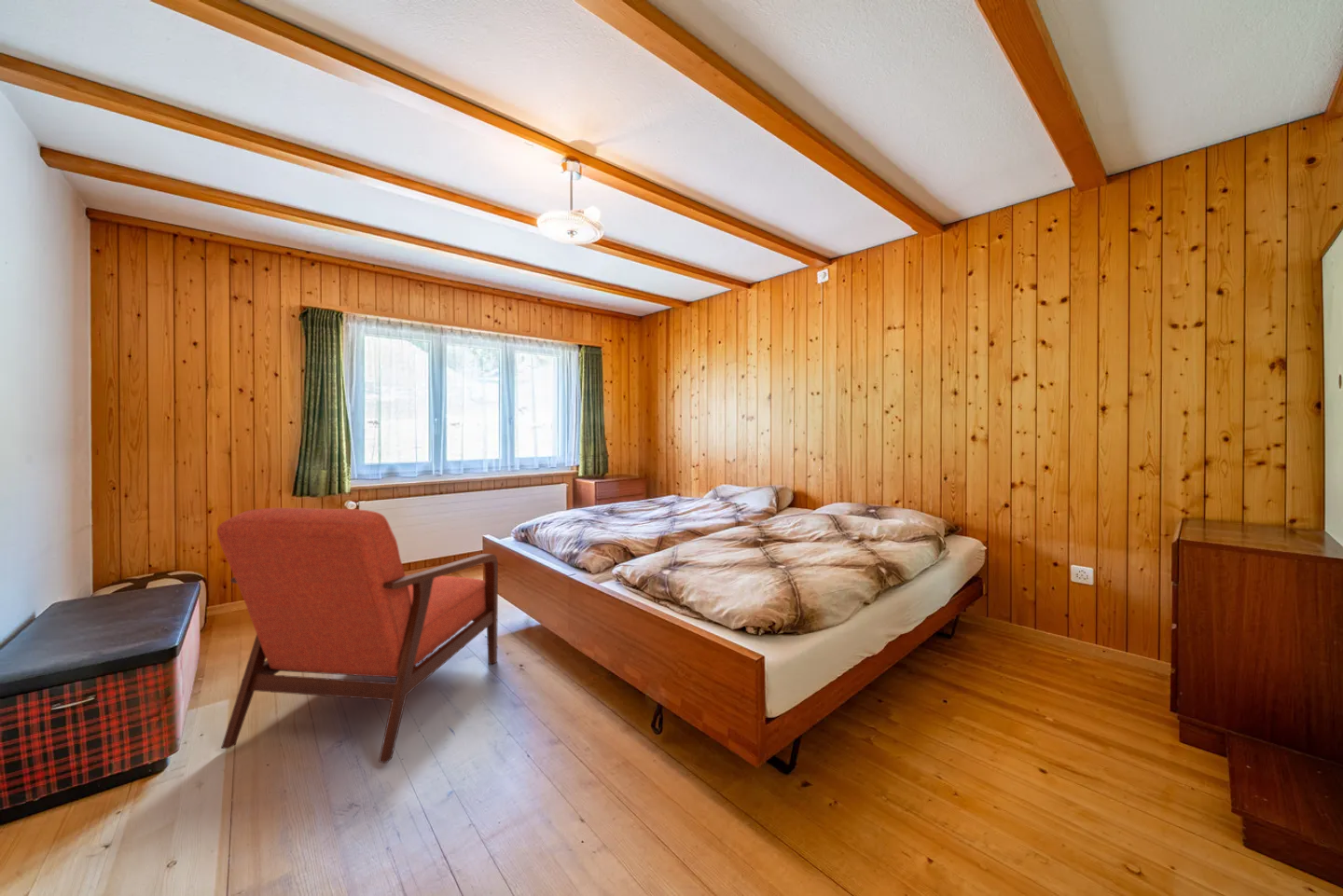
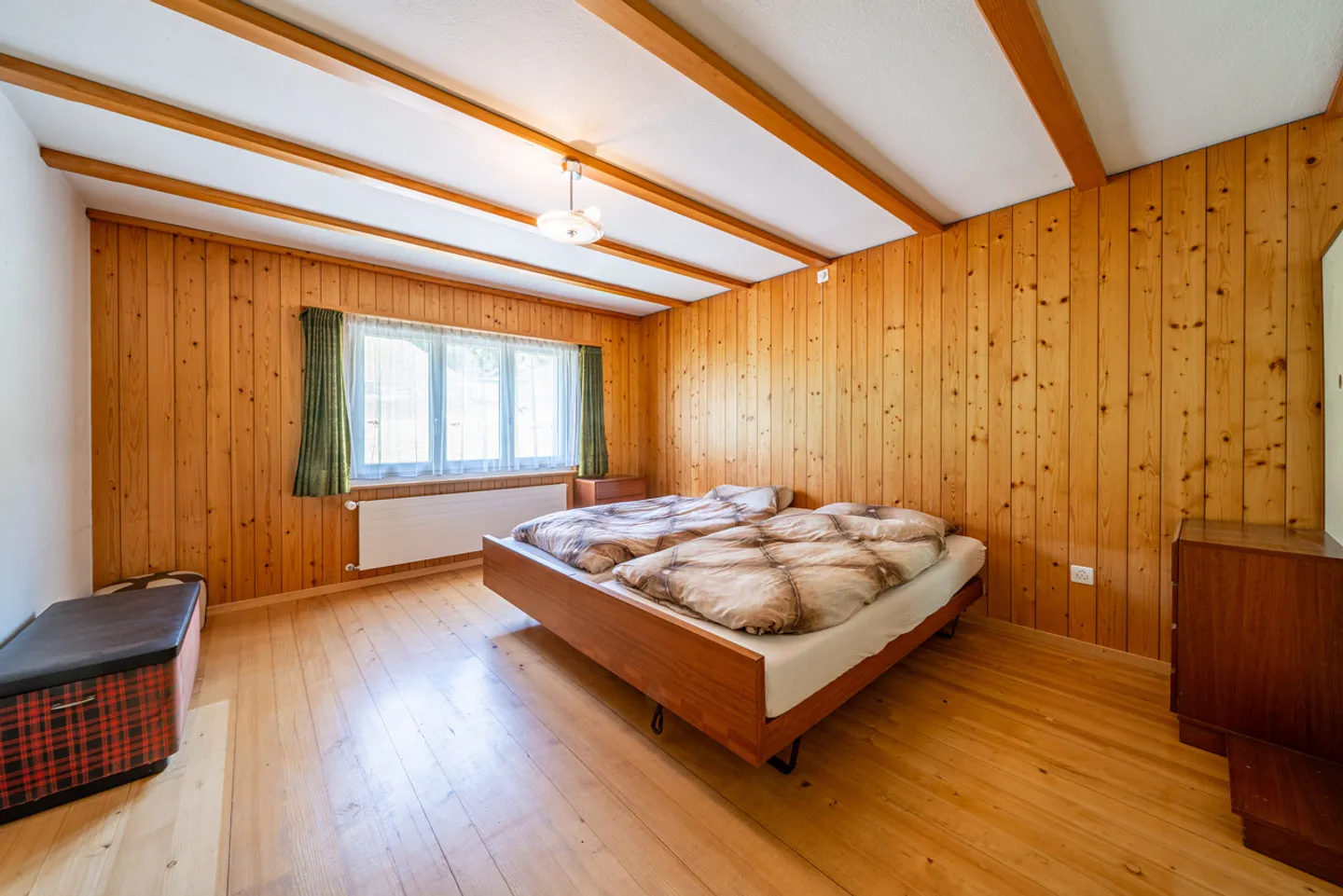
- chair (377, 600)
